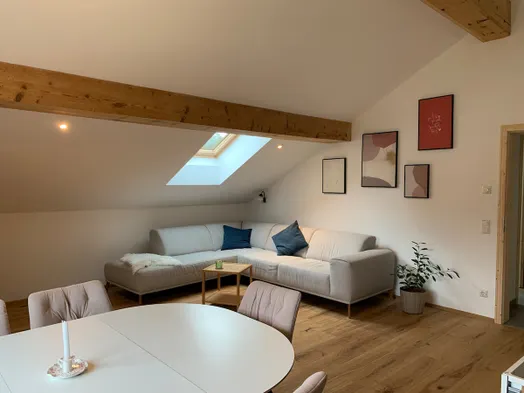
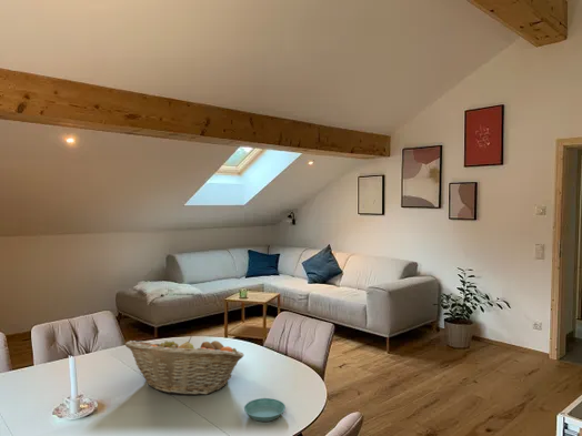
+ saucer (264, 410)
+ fruit basket (184, 357)
